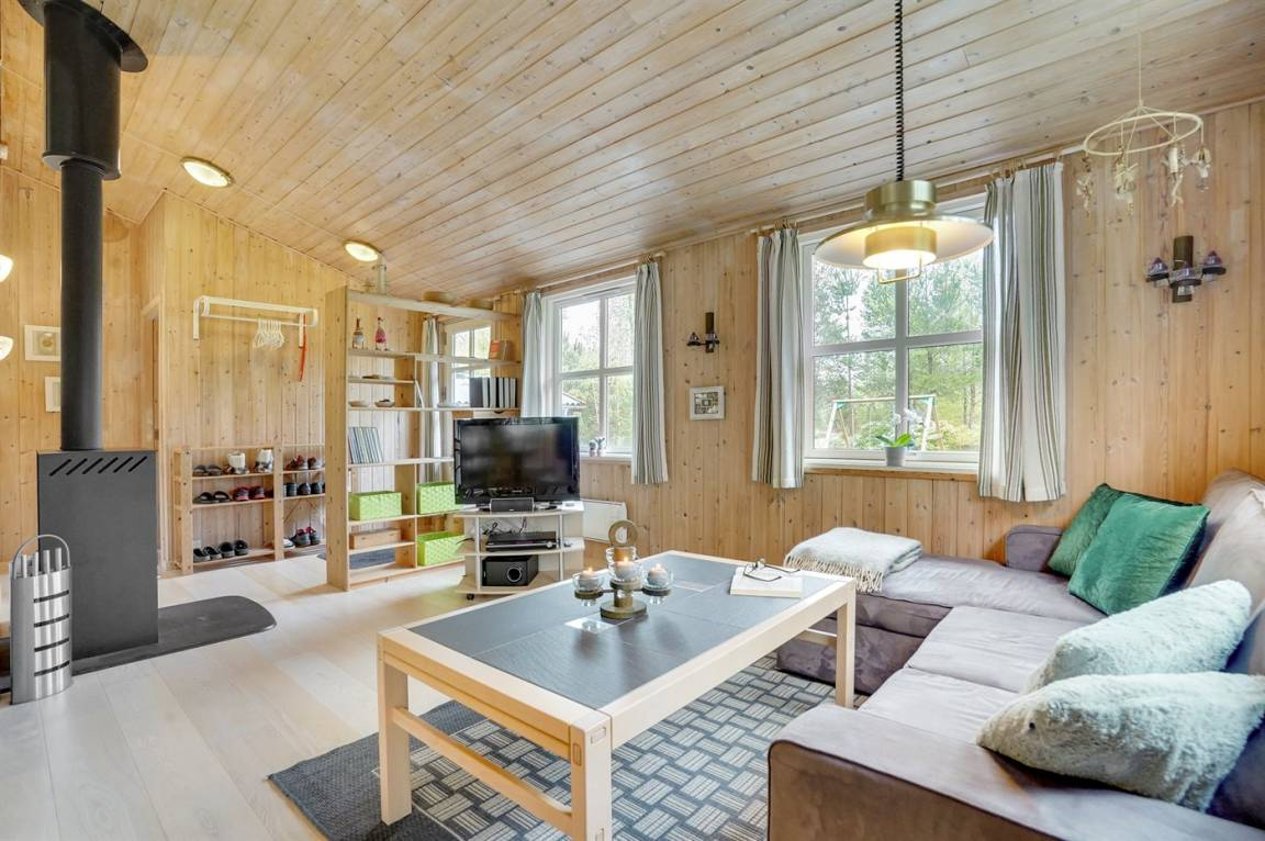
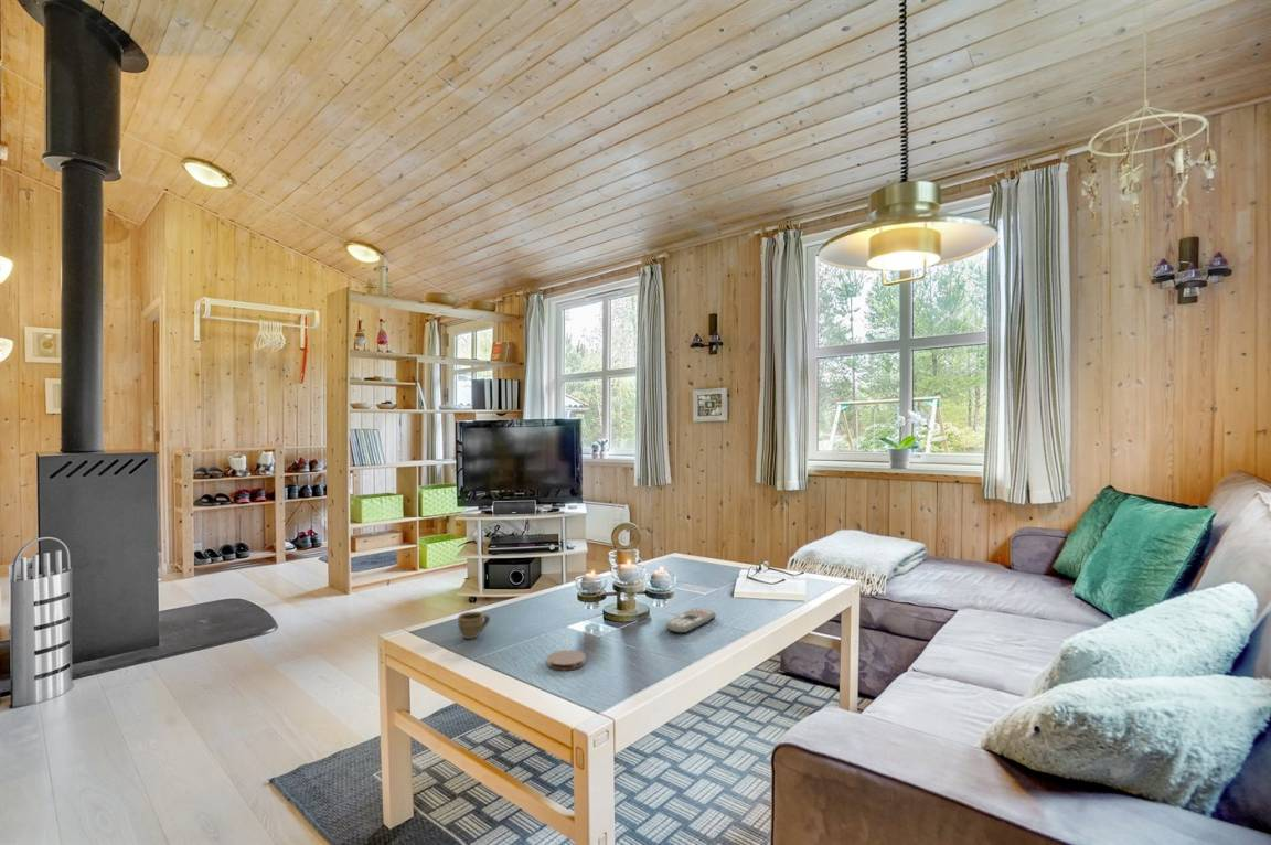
+ coaster (566, 660)
+ remote control (690, 620)
+ cup (474, 624)
